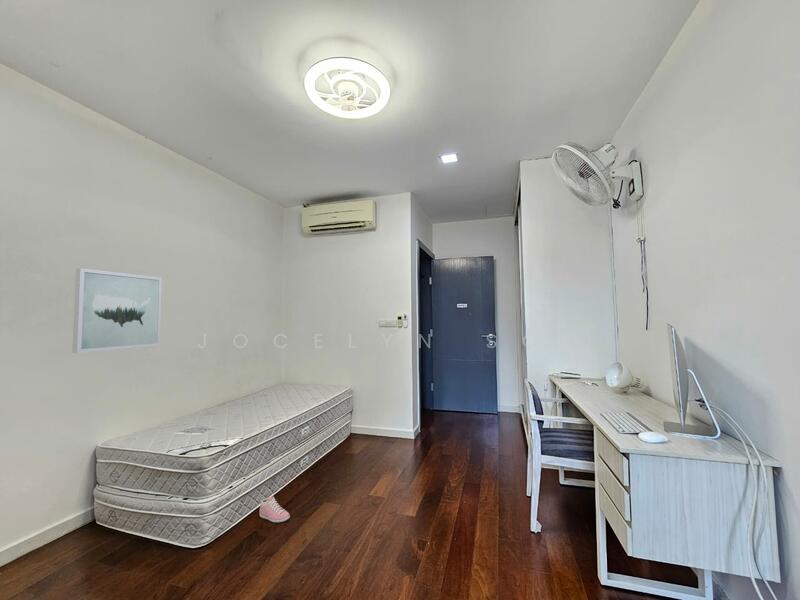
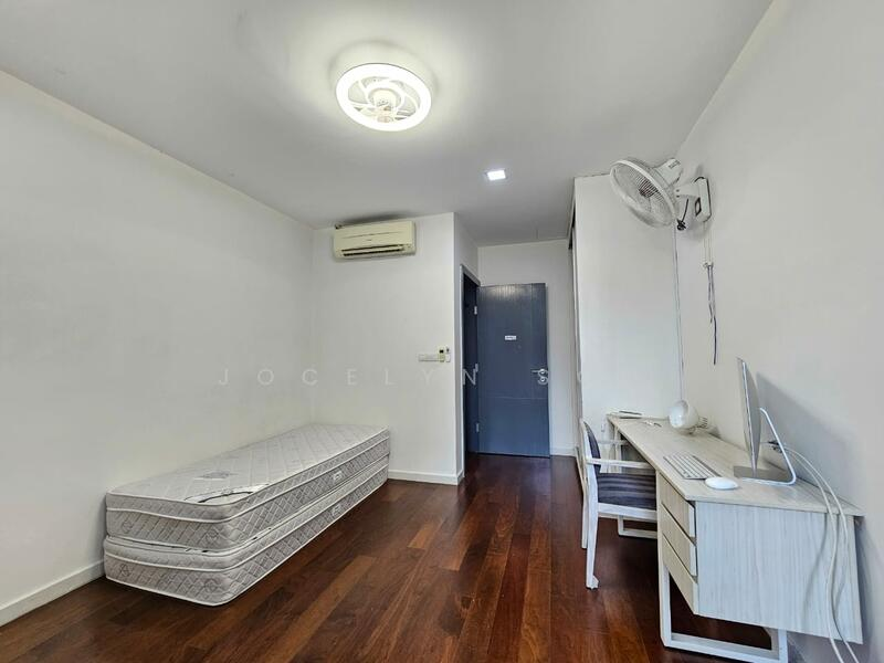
- sneaker (274, 508)
- wall art (122, 311)
